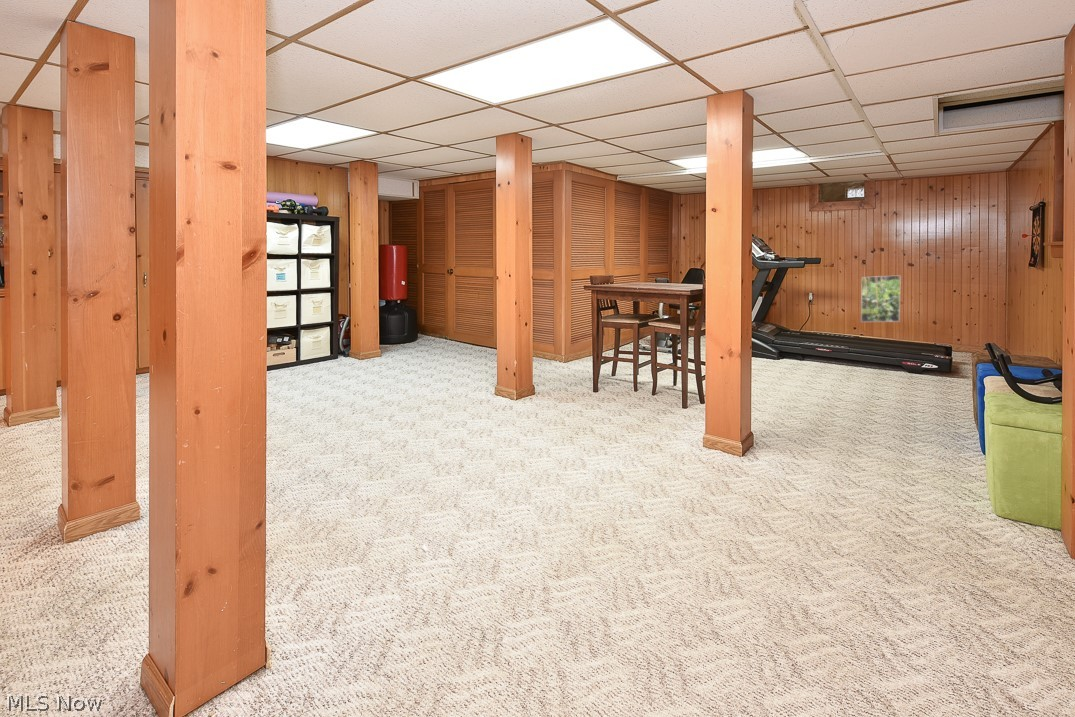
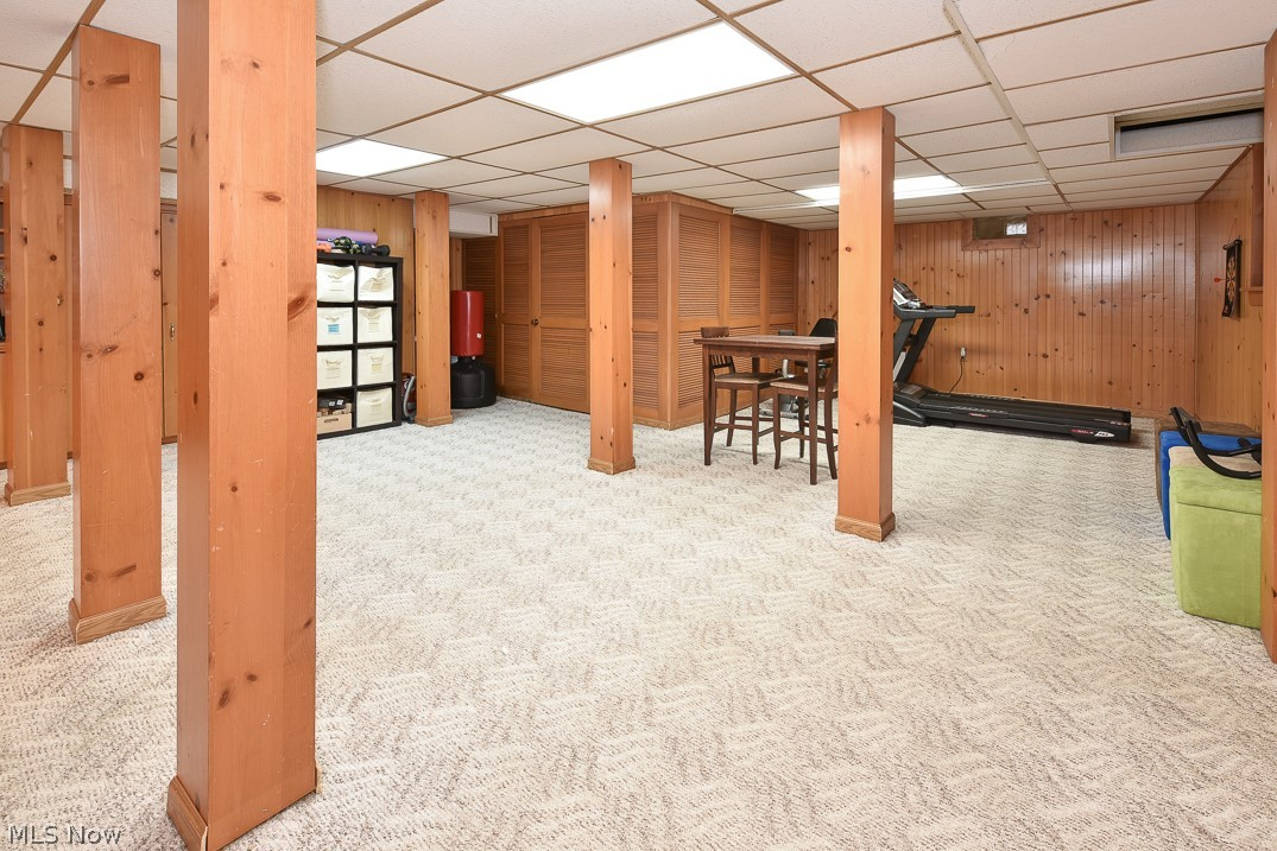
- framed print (880, 299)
